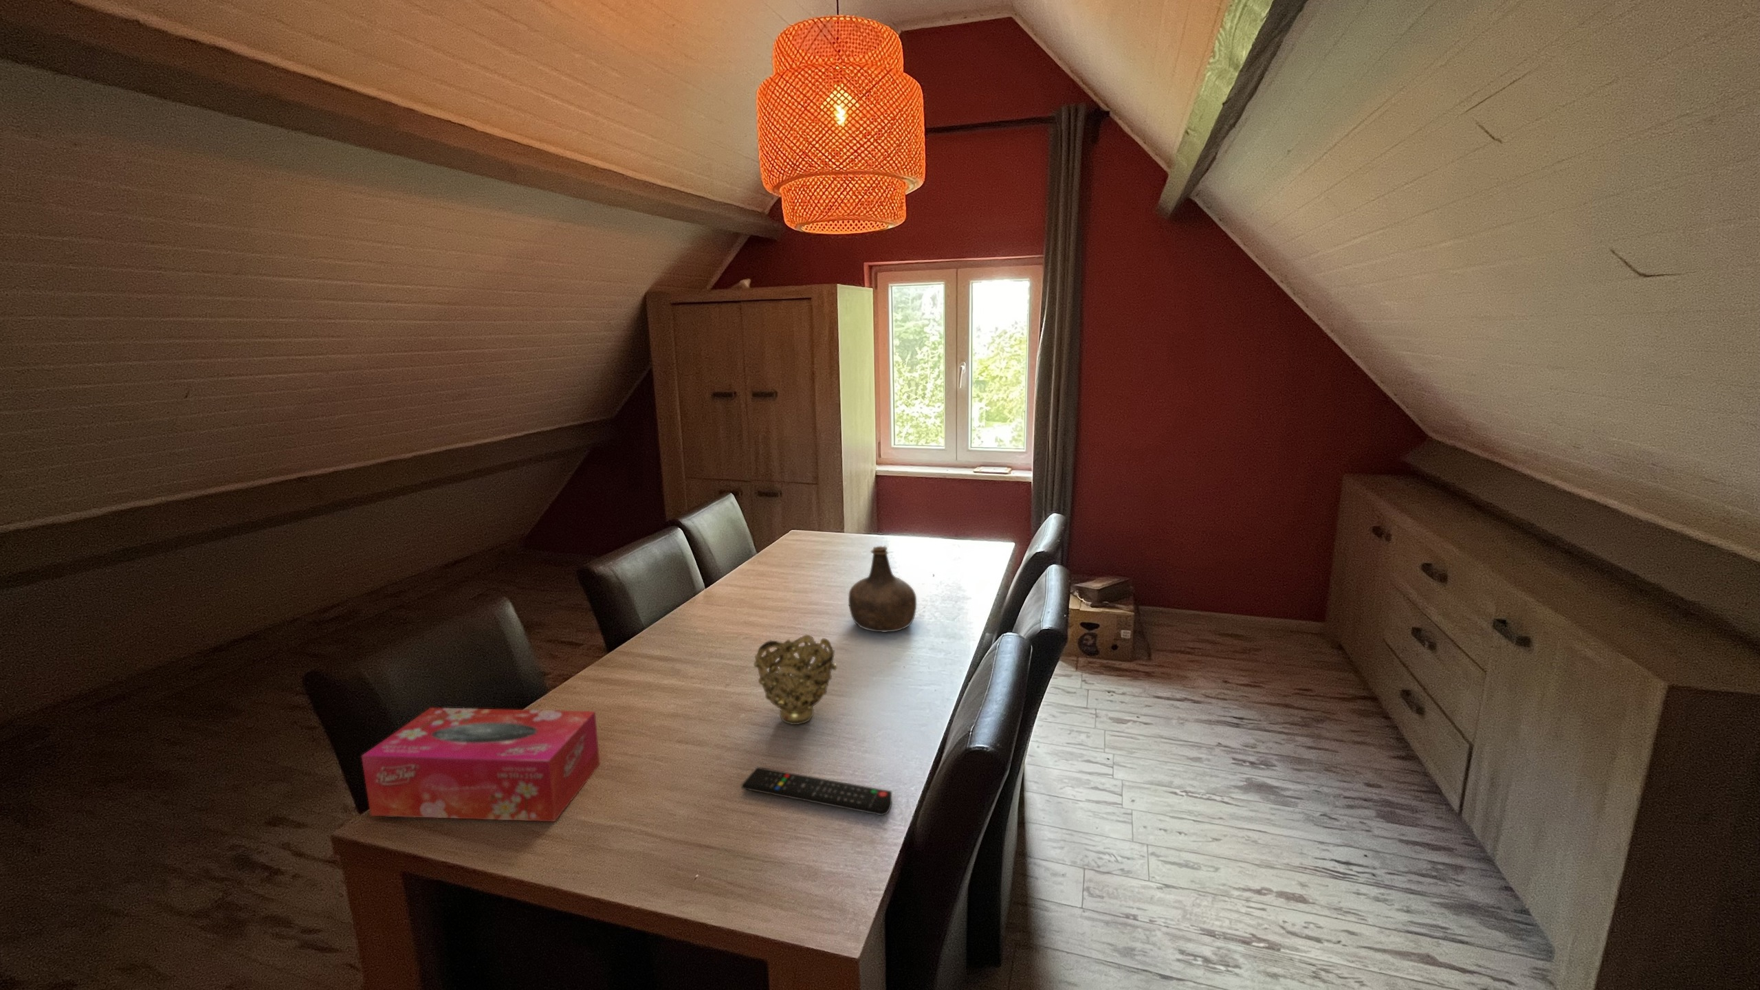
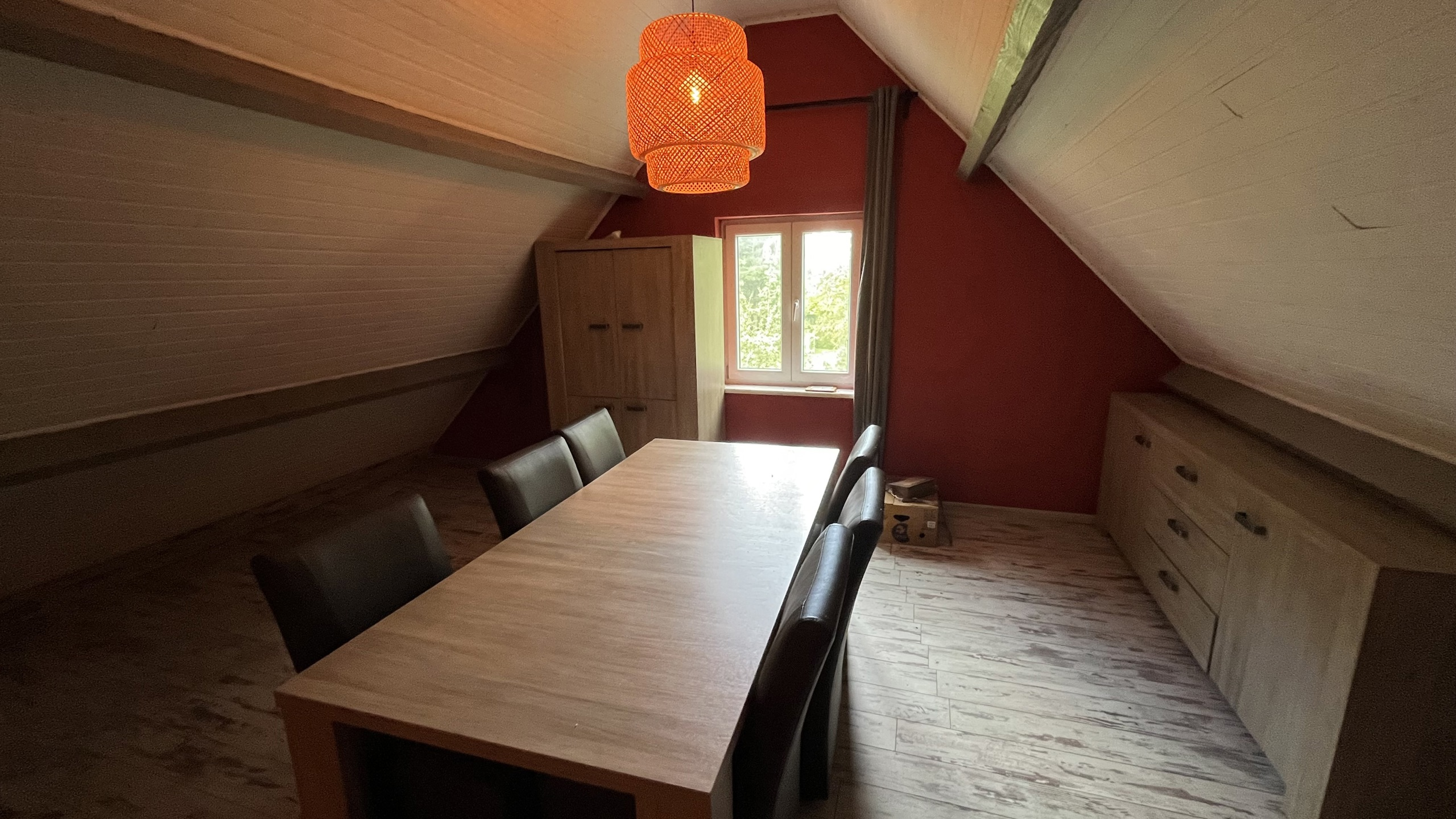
- decorative bowl (795, 683)
- bottle (882, 586)
- remote control (817, 792)
- tissue box (488, 760)
